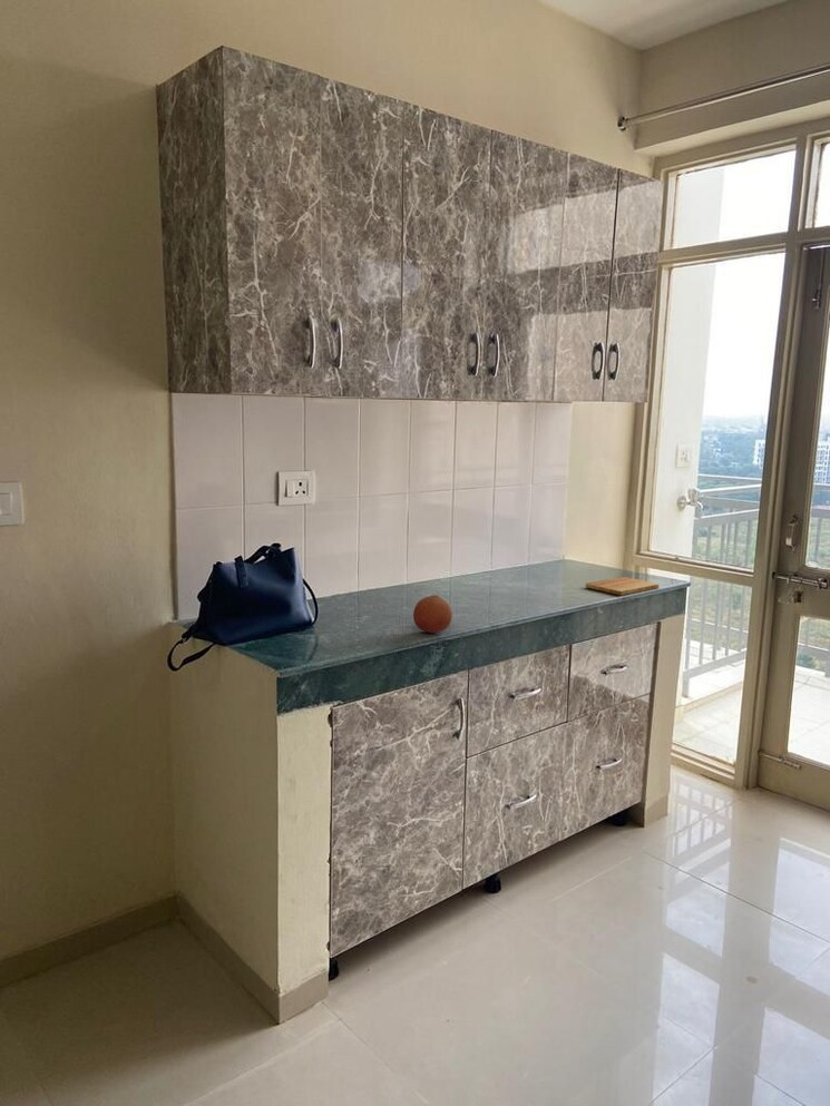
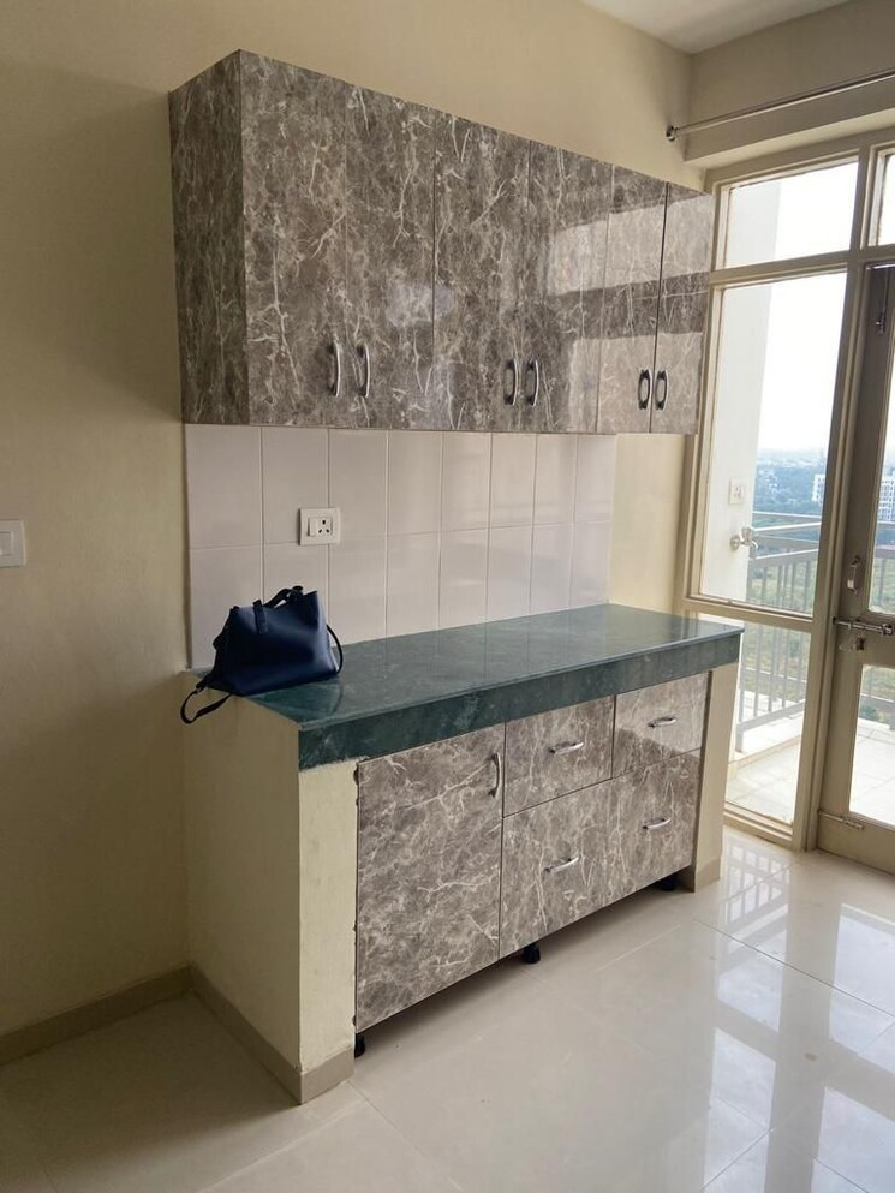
- fruit (432, 614)
- cutting board (622, 585)
